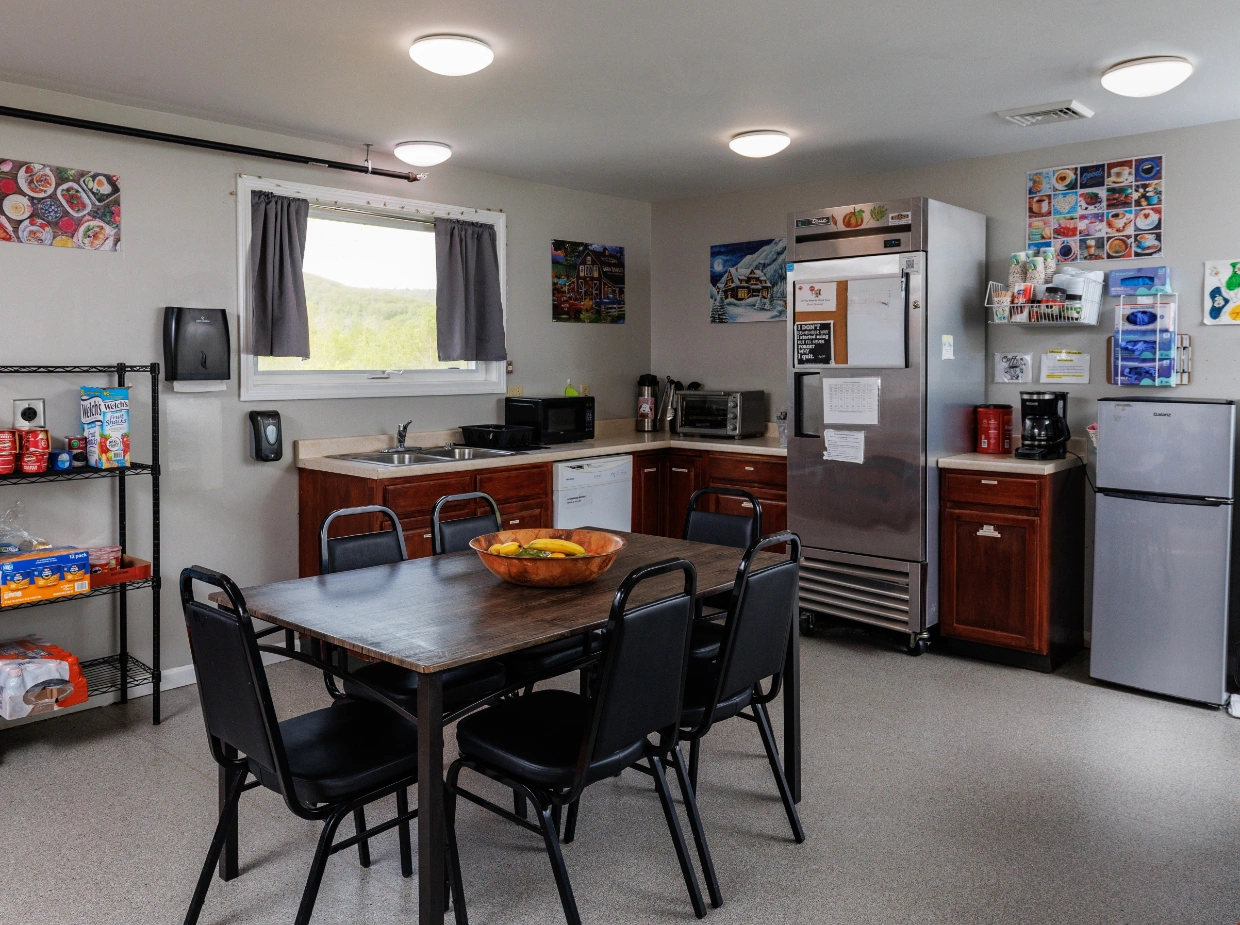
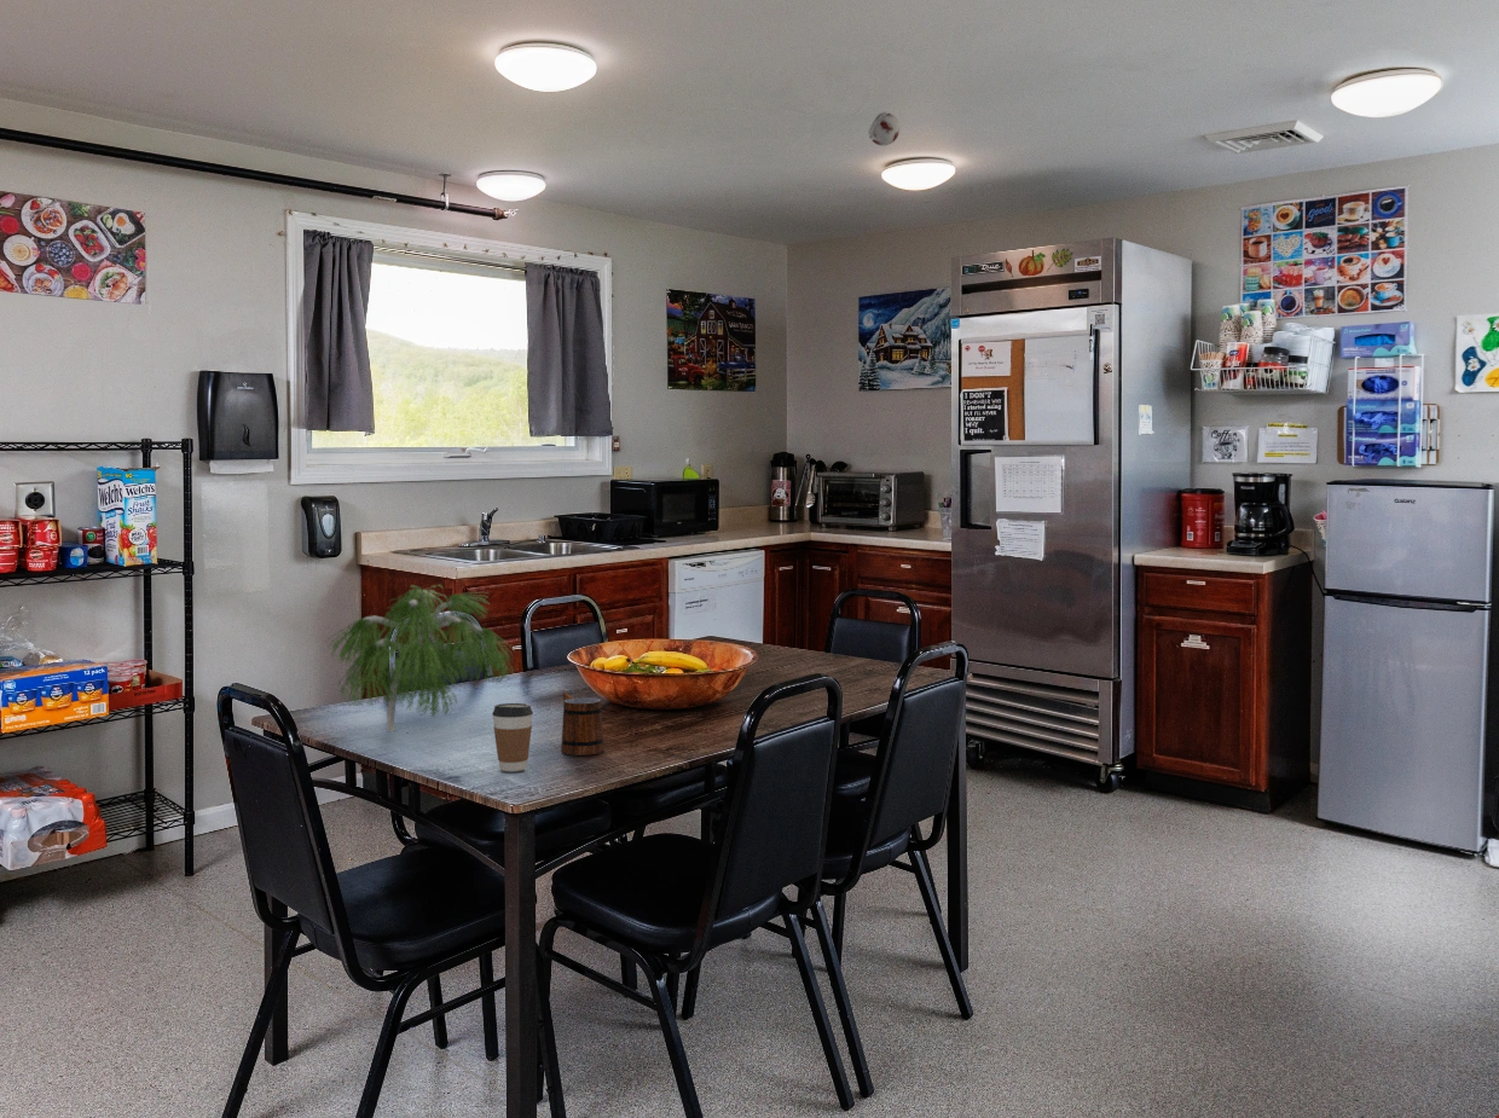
+ smoke detector (884, 128)
+ coffee cup (513, 736)
+ mug (578, 722)
+ plant (432, 656)
